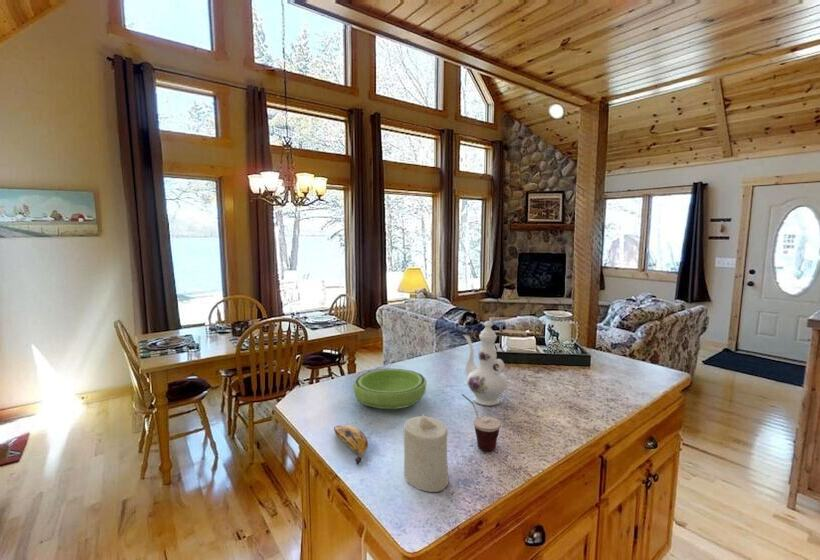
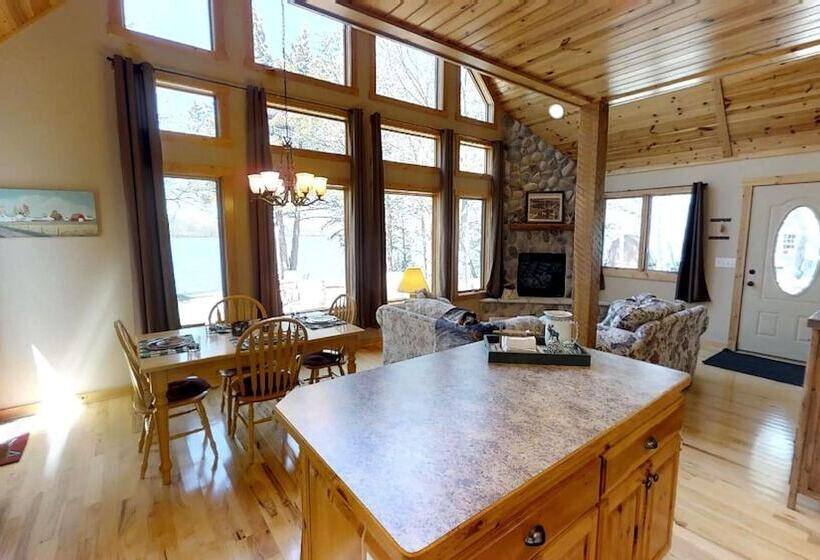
- chinaware (483, 359)
- cup (478, 422)
- banana (352, 438)
- candle (426, 446)
- bowl (390, 389)
